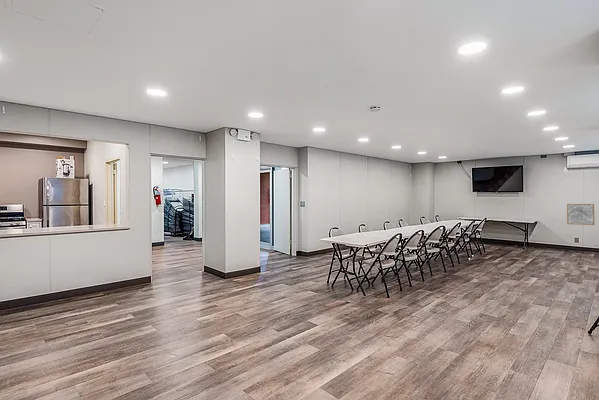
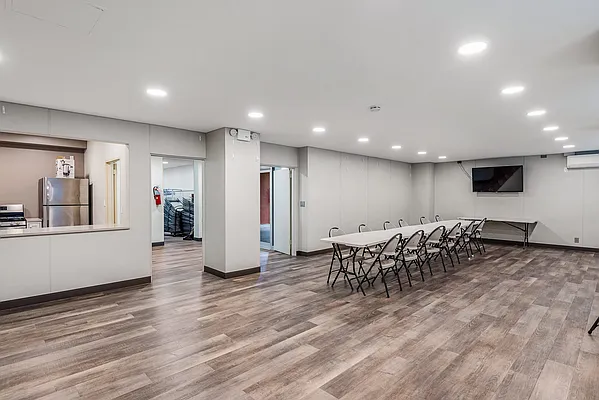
- wall art (580, 214)
